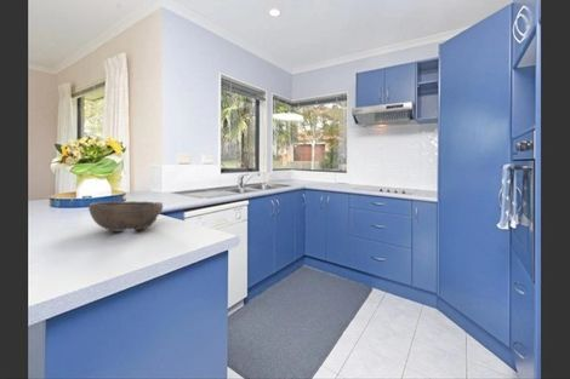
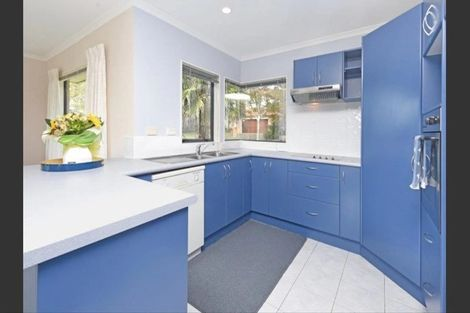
- bowl (127, 216)
